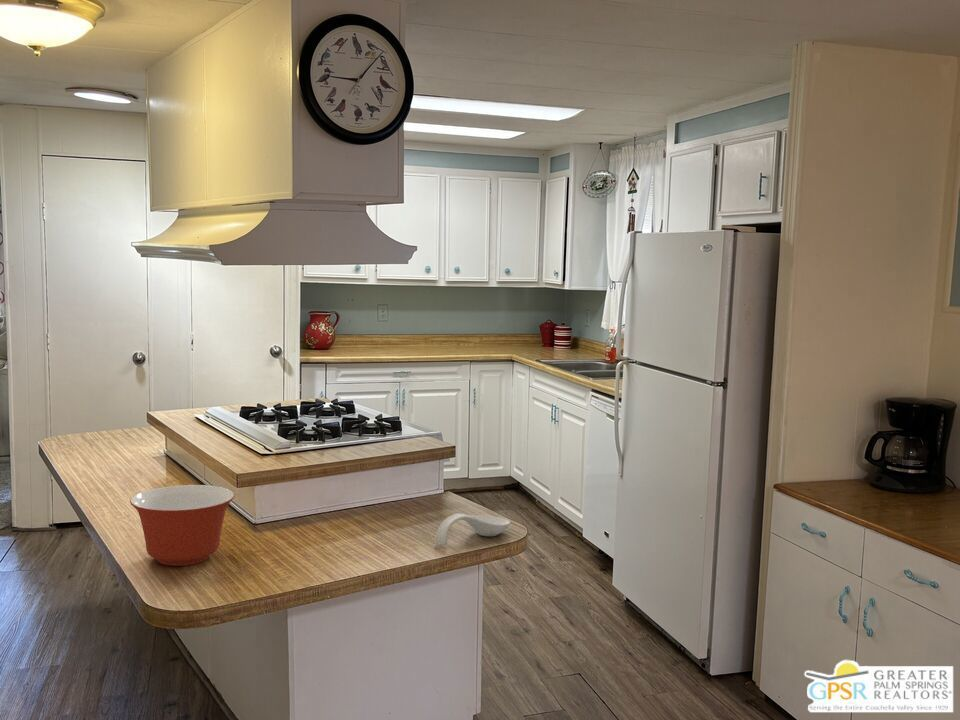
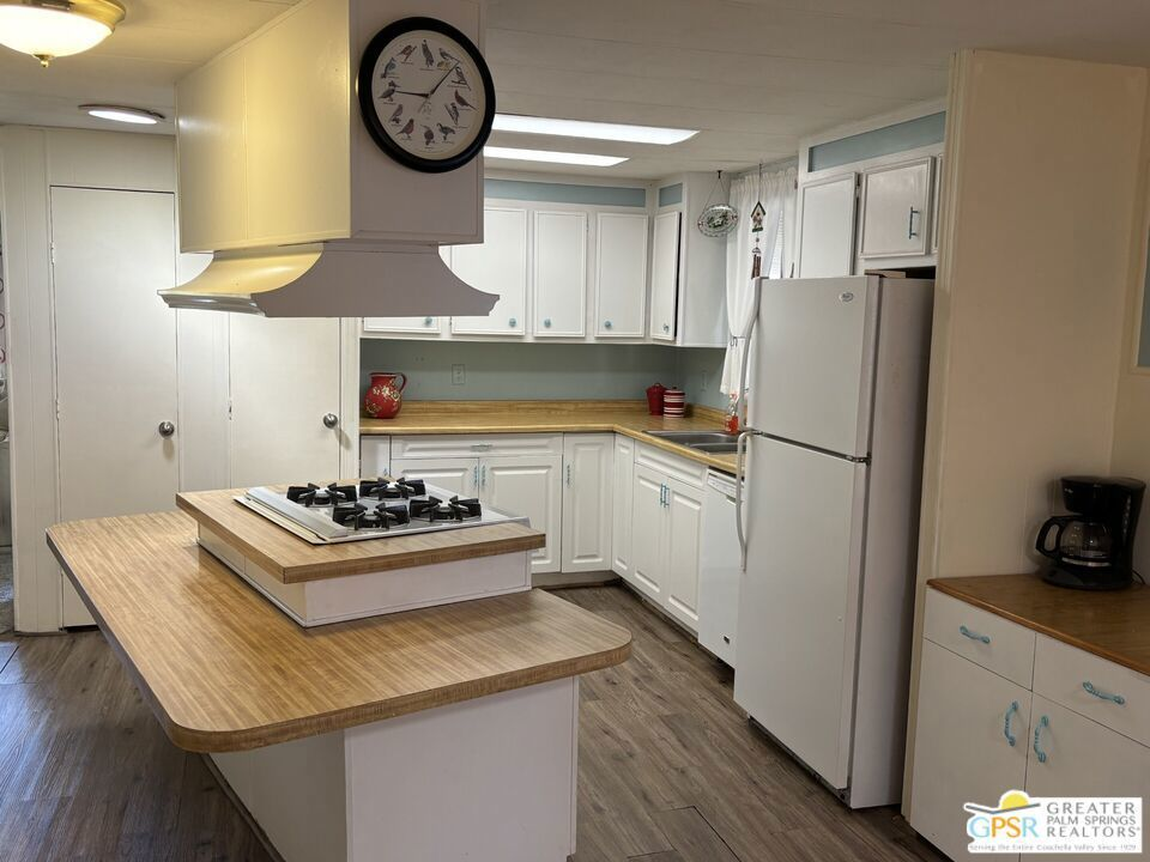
- spoon rest (473, 524)
- mixing bowl (183, 527)
